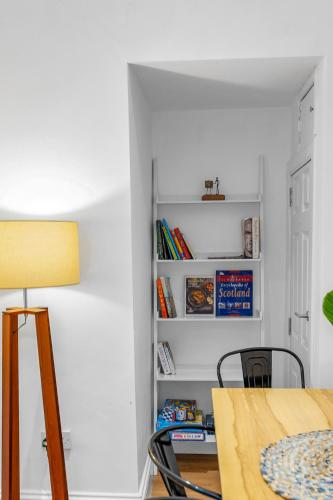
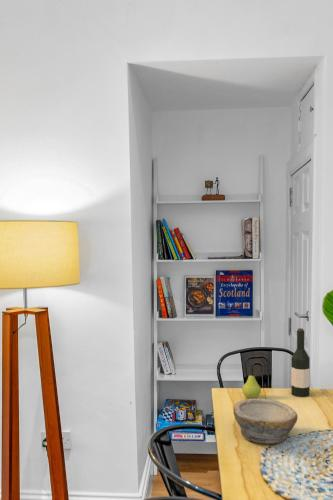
+ fruit (251, 384)
+ wine bottle (300, 361)
+ bowl (264, 422)
